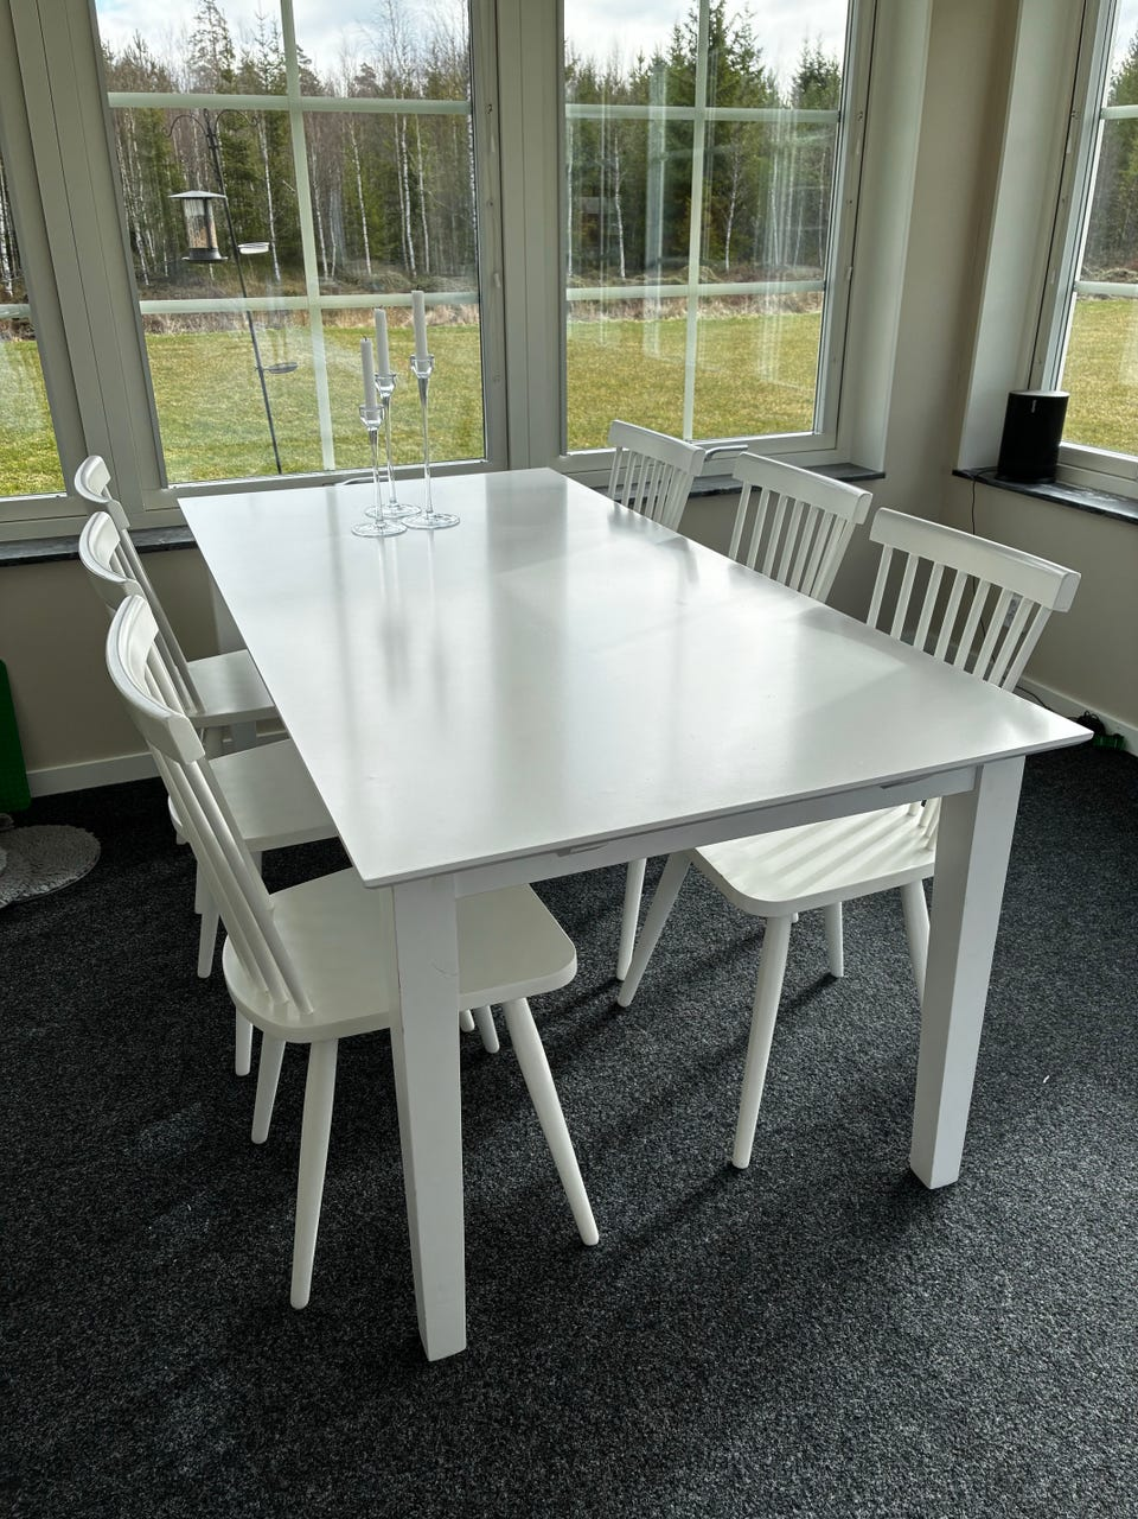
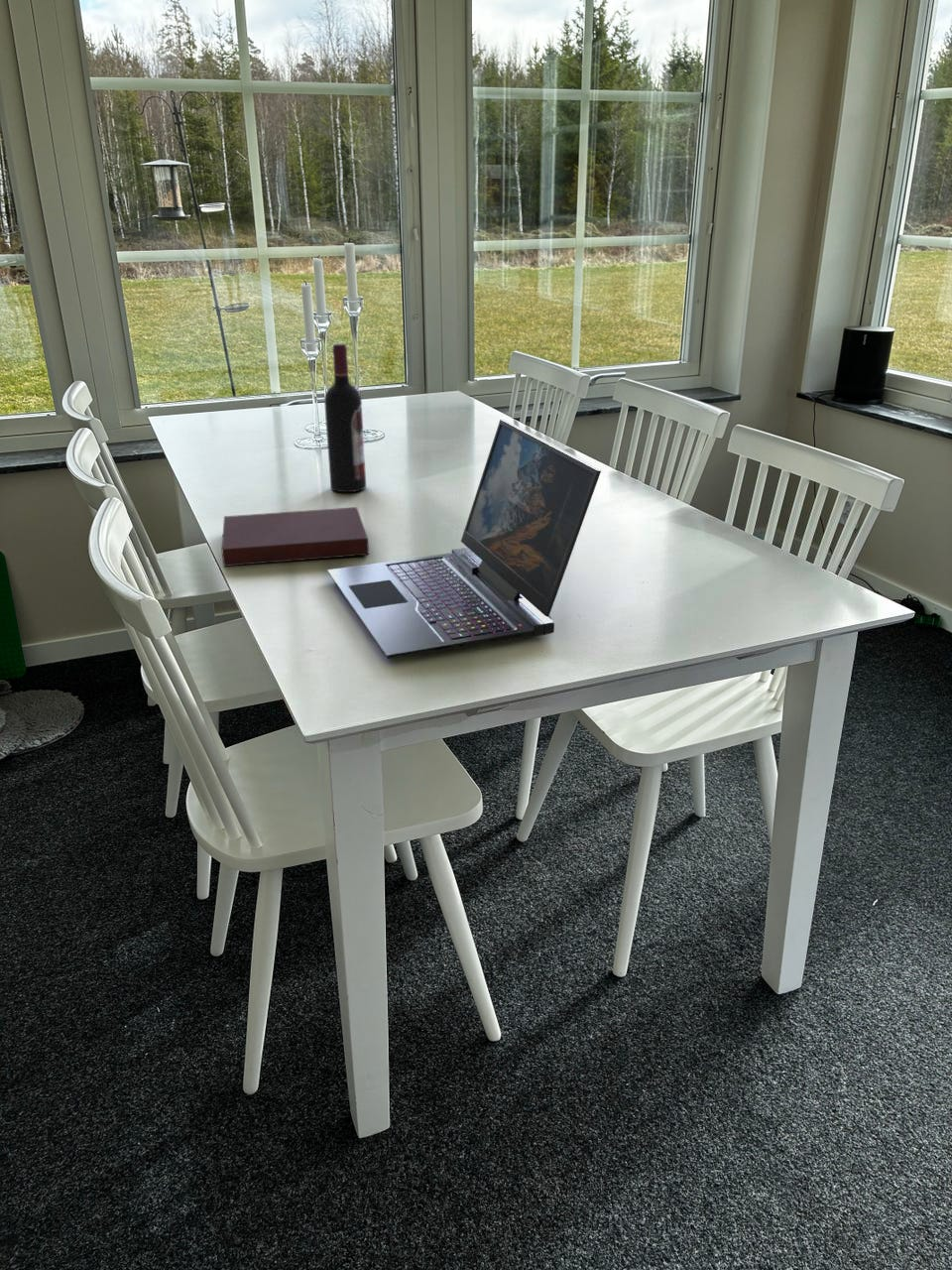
+ laptop (463, 533)
+ notebook (294, 535)
+ wine bottle (344, 418)
